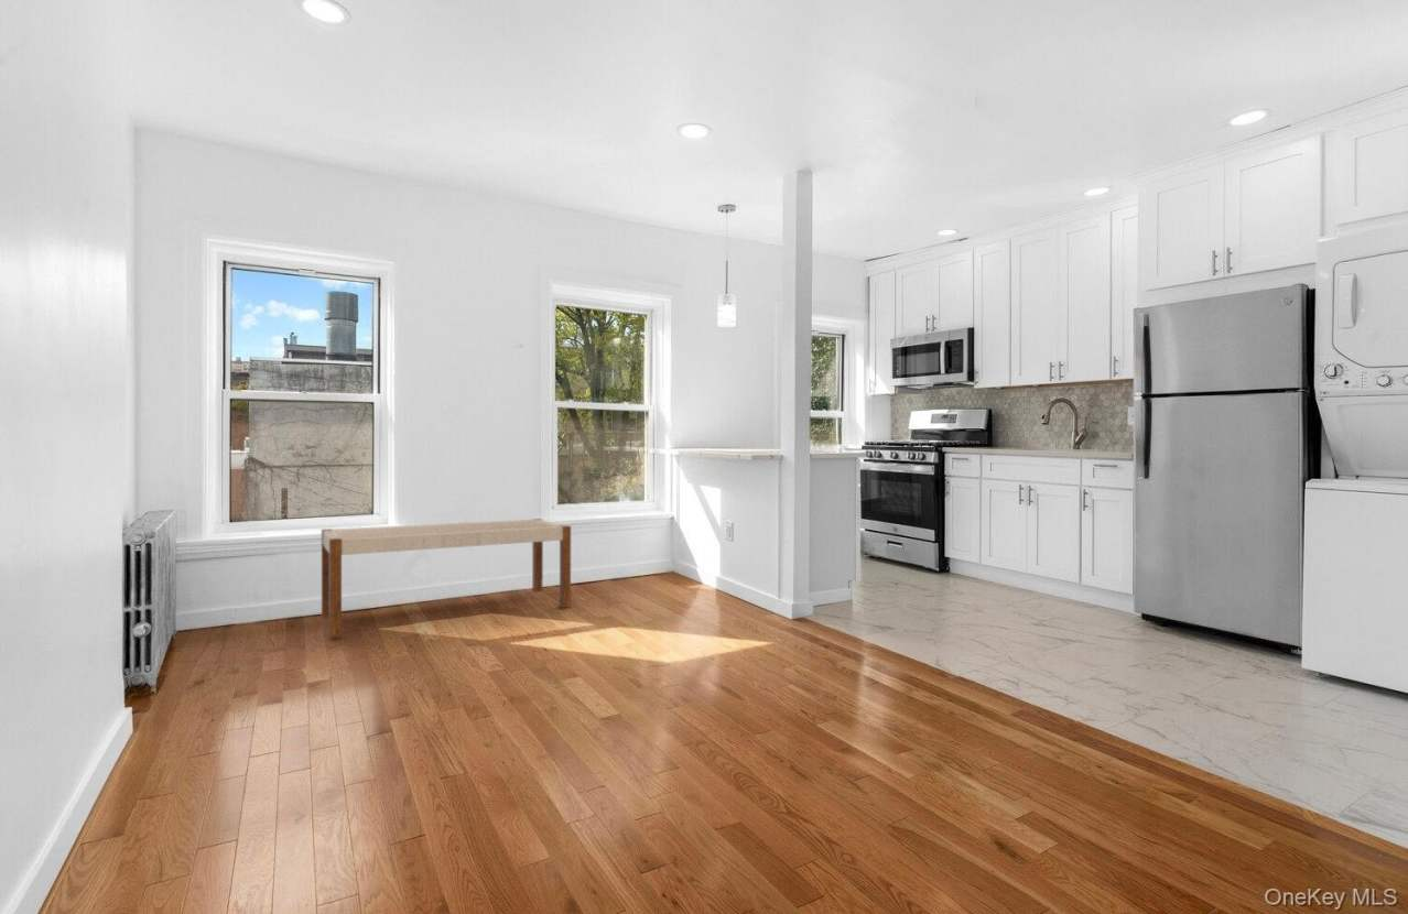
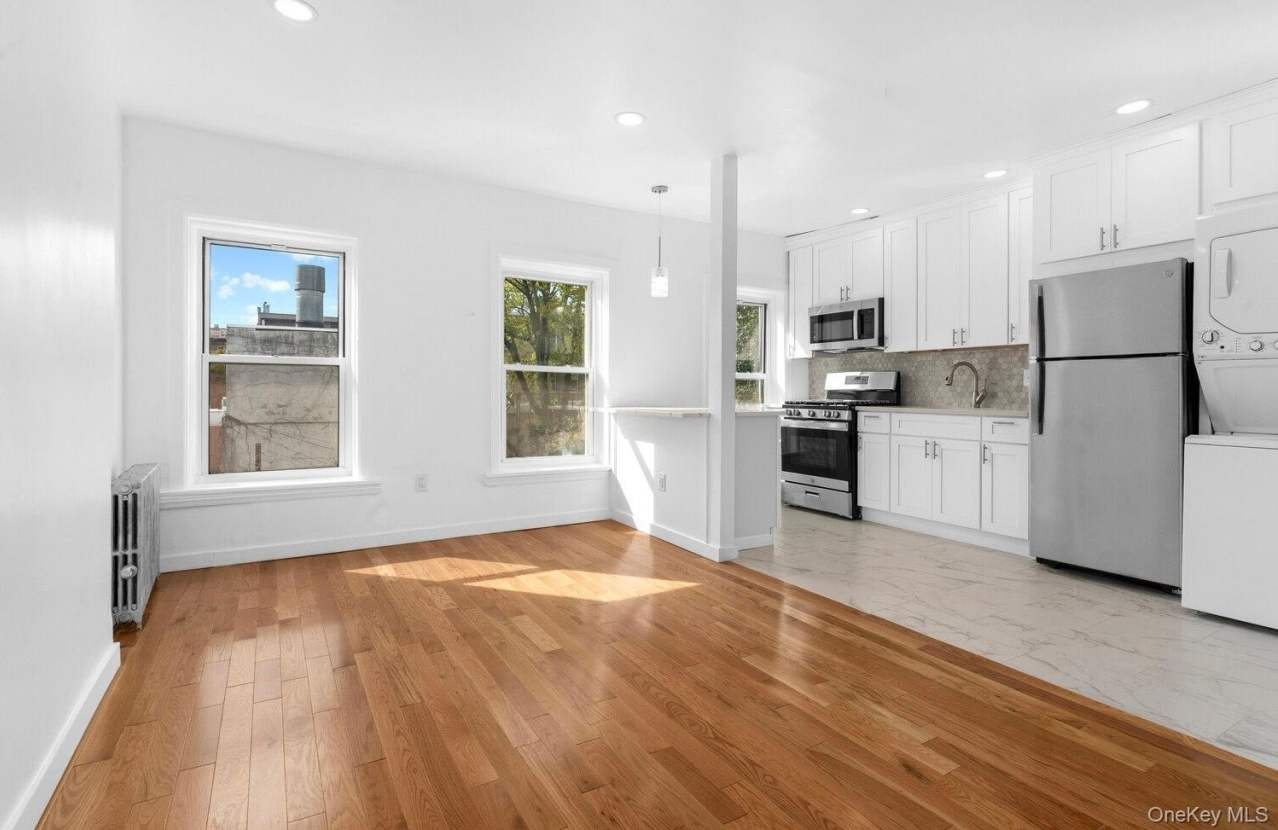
- bench (447, 547)
